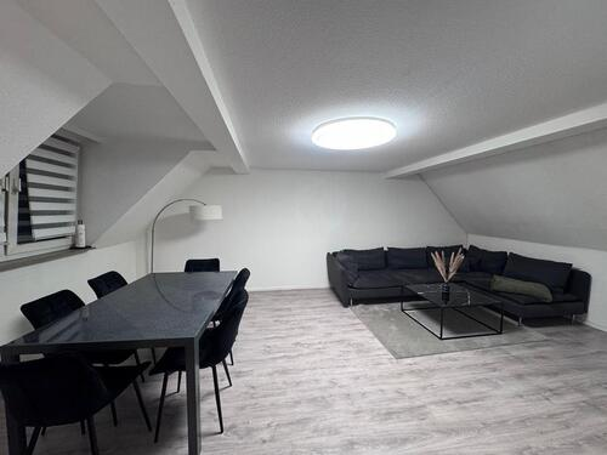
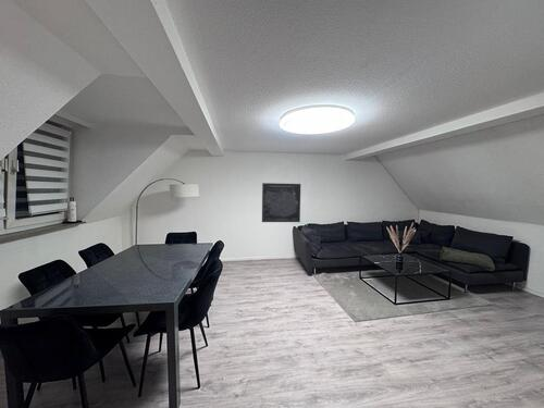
+ wall art (281, 202)
